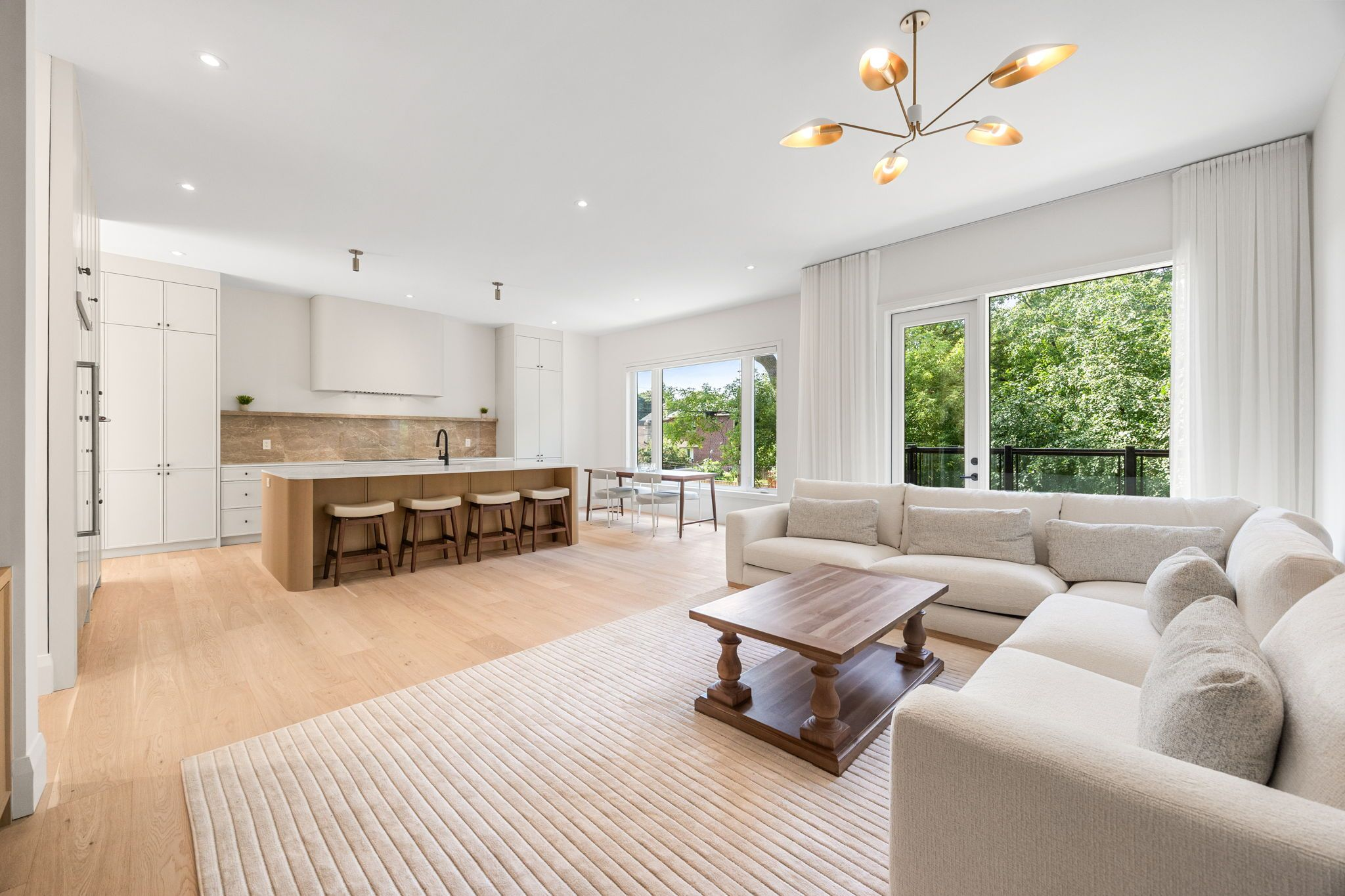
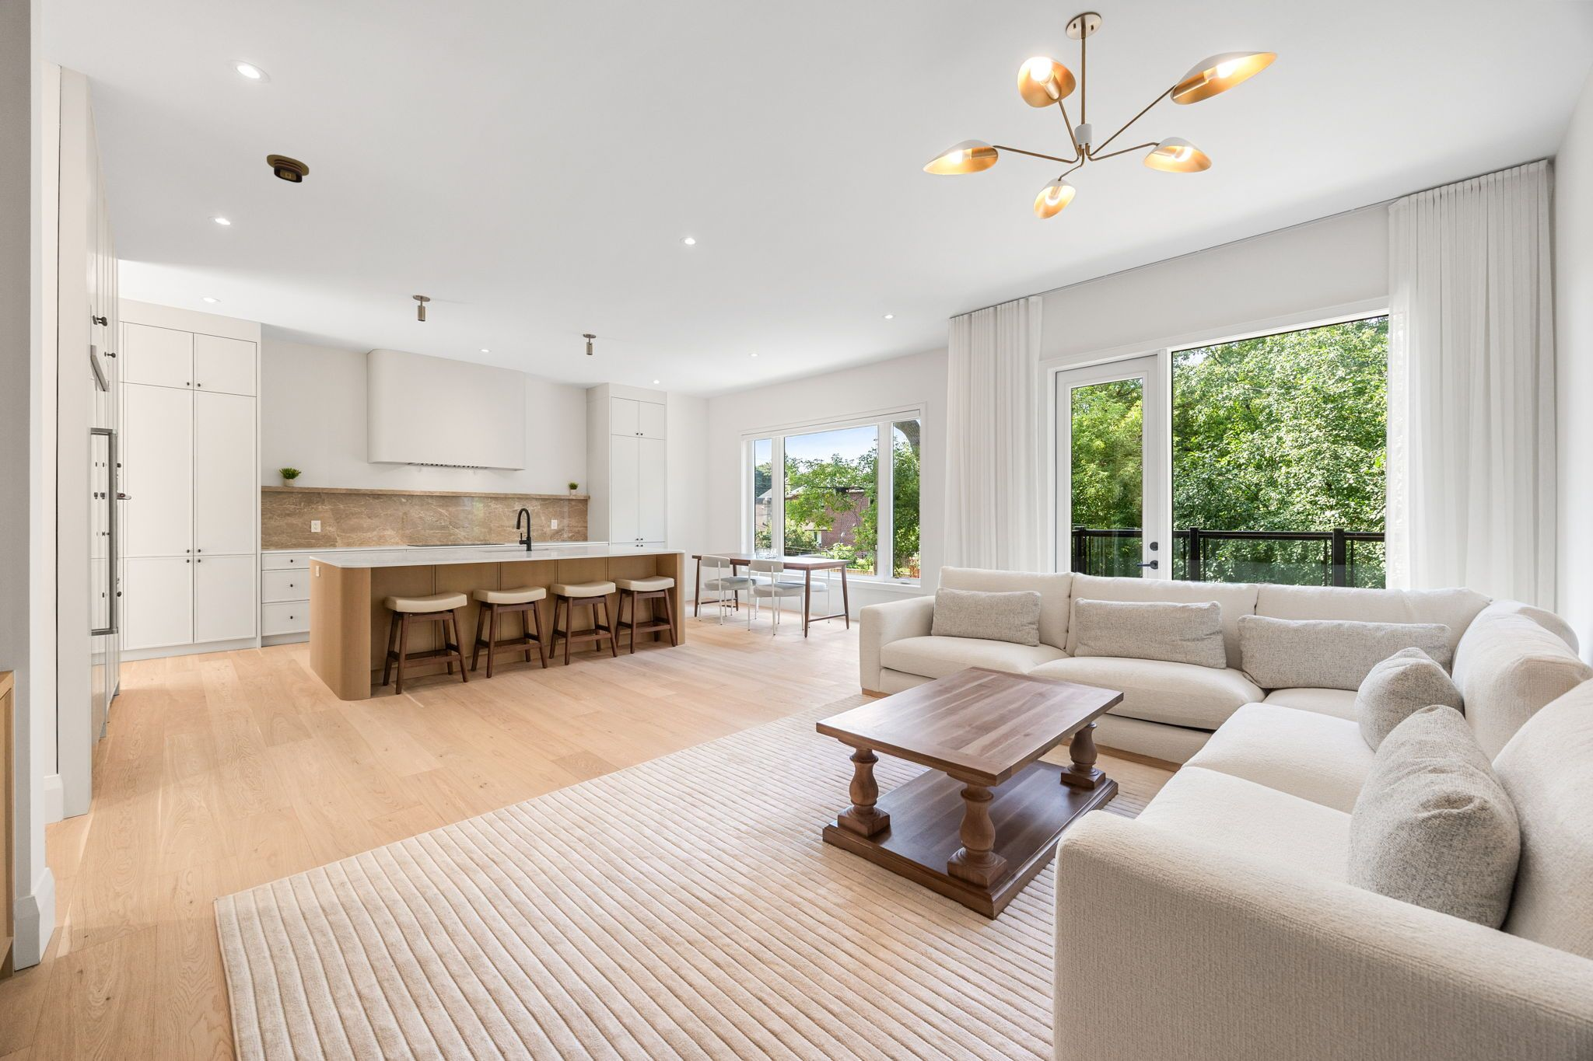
+ recessed light (288, 171)
